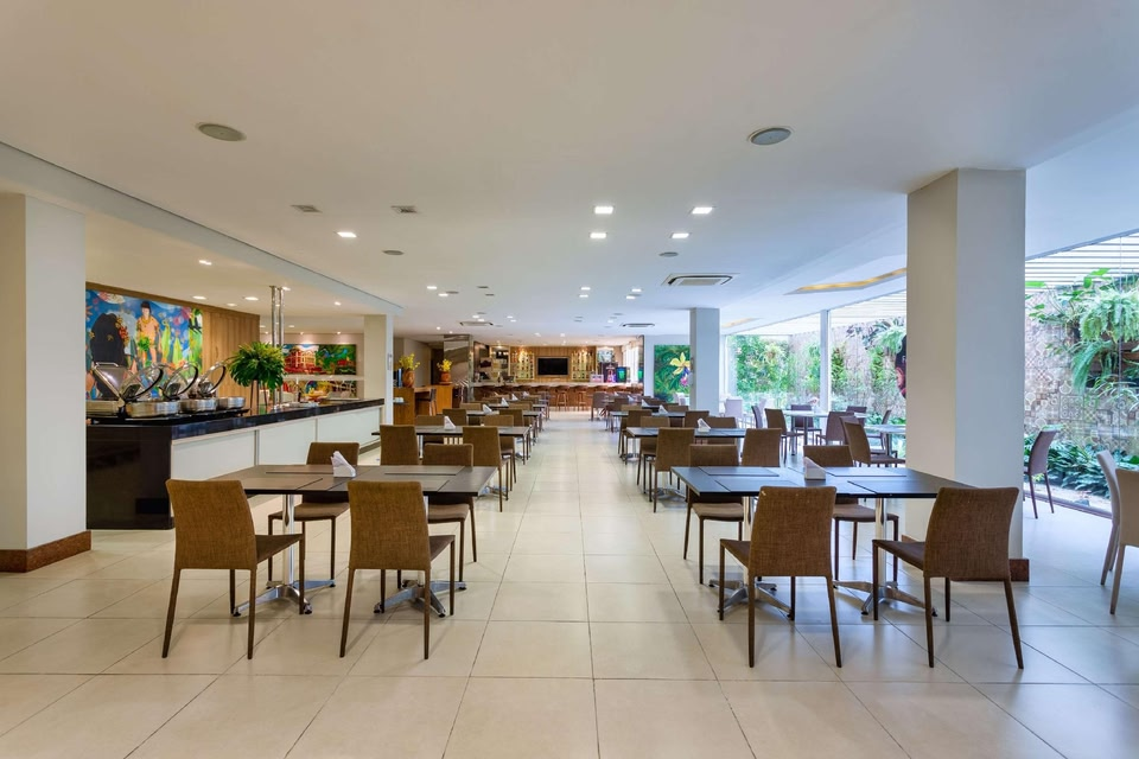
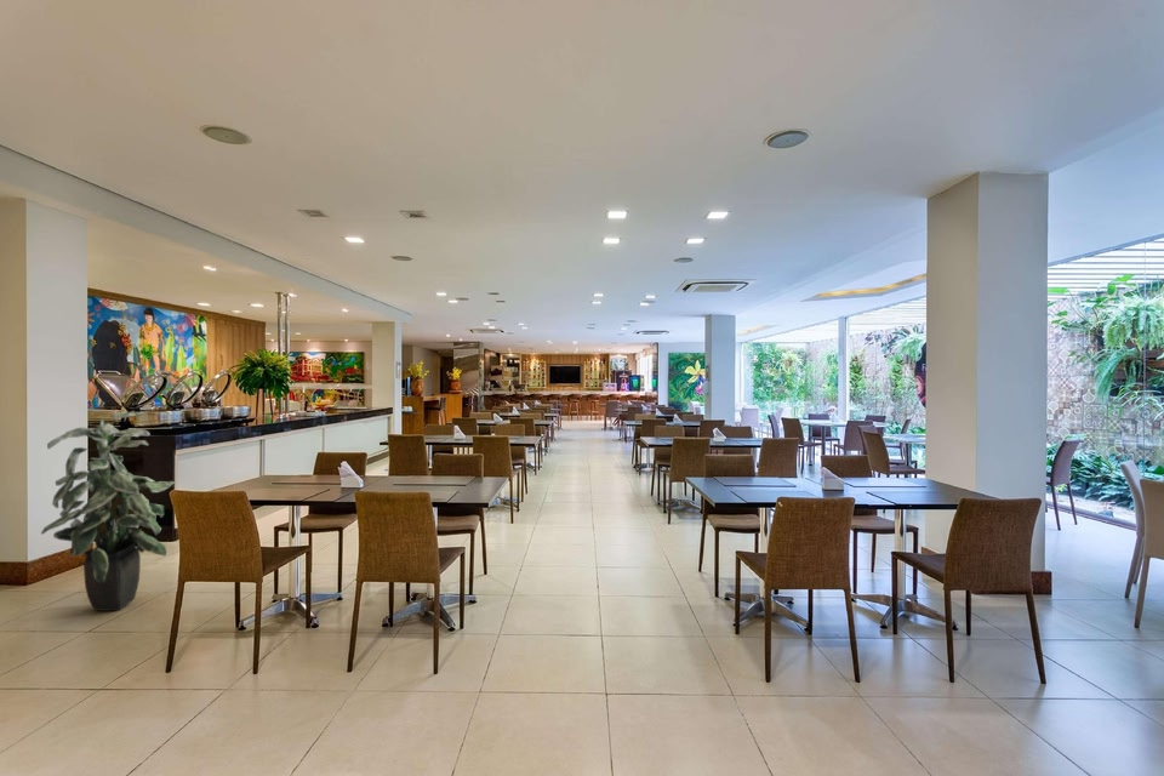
+ indoor plant (116, 512)
